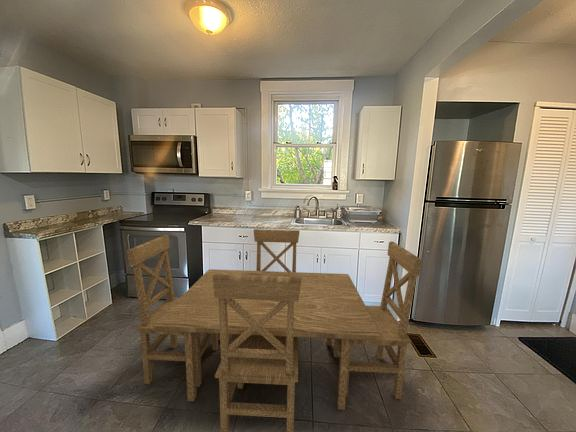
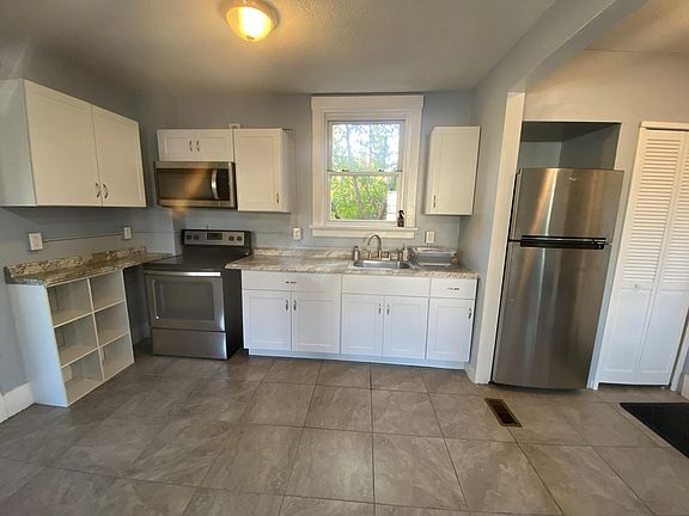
- dining set (273, 310)
